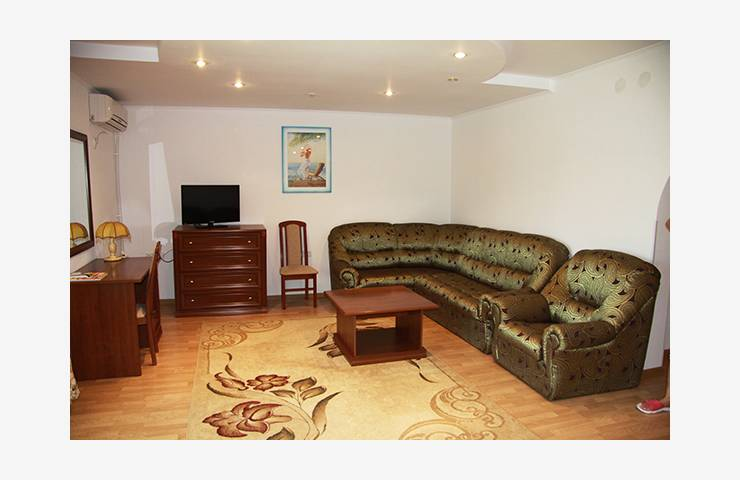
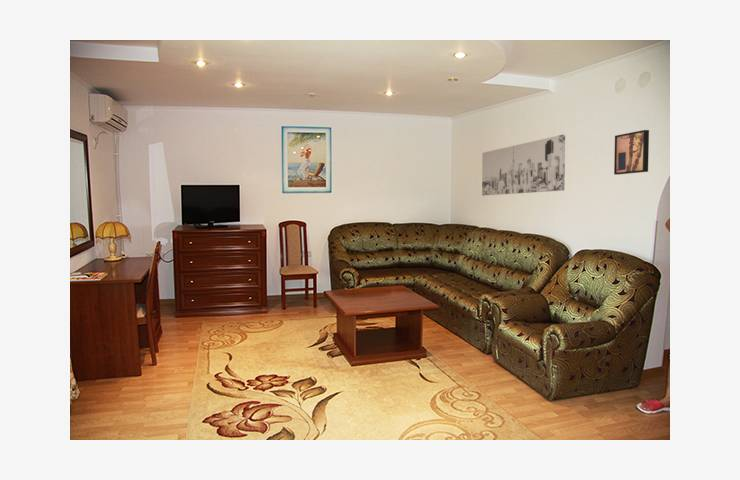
+ wall art (518, 169)
+ wall art (630, 153)
